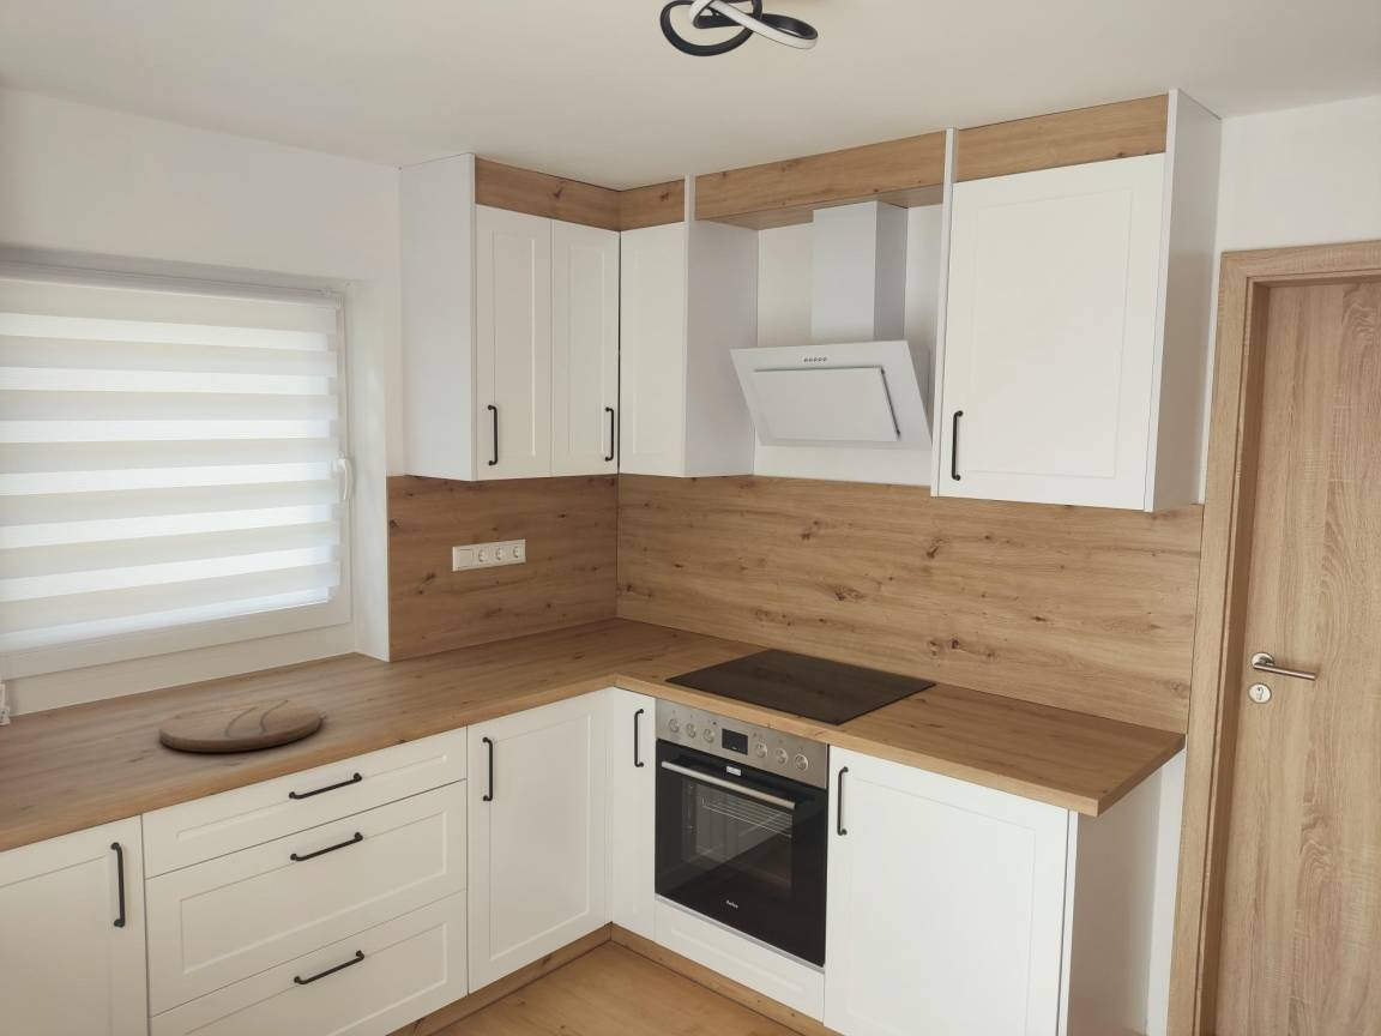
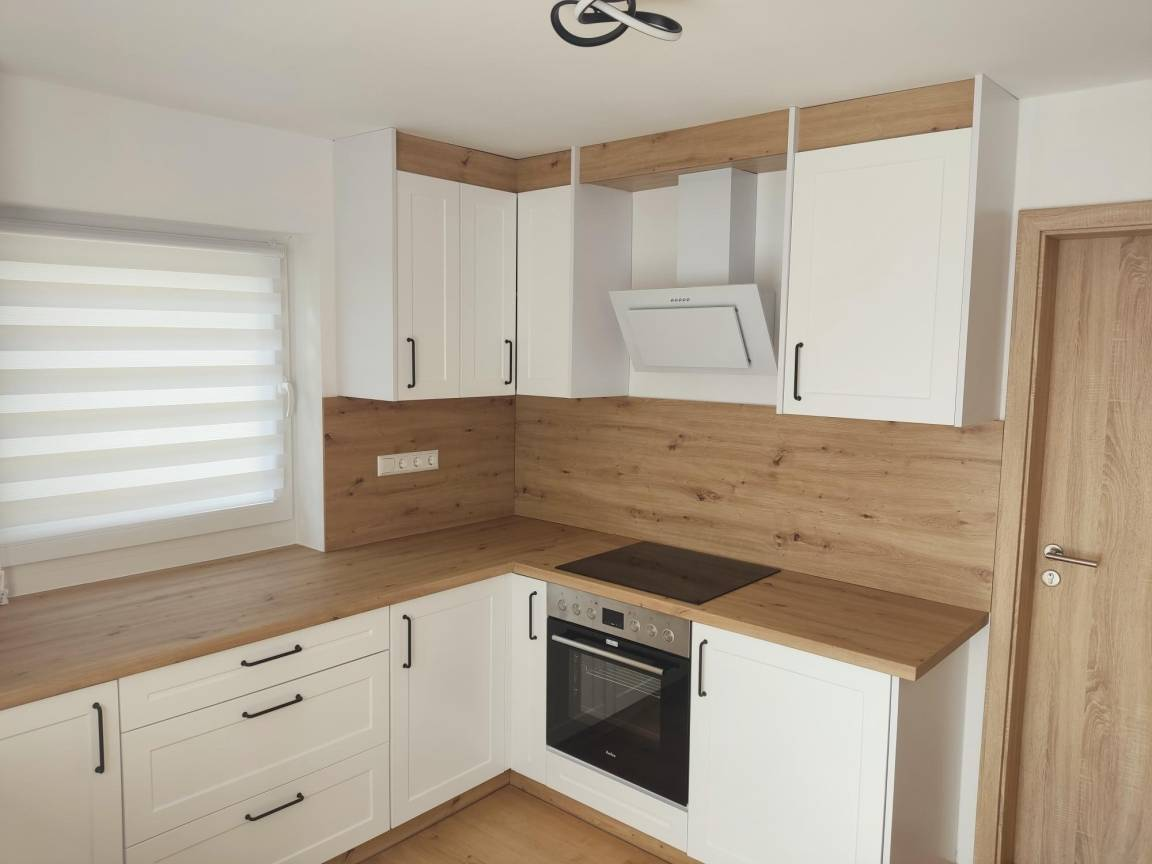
- cutting board (242, 723)
